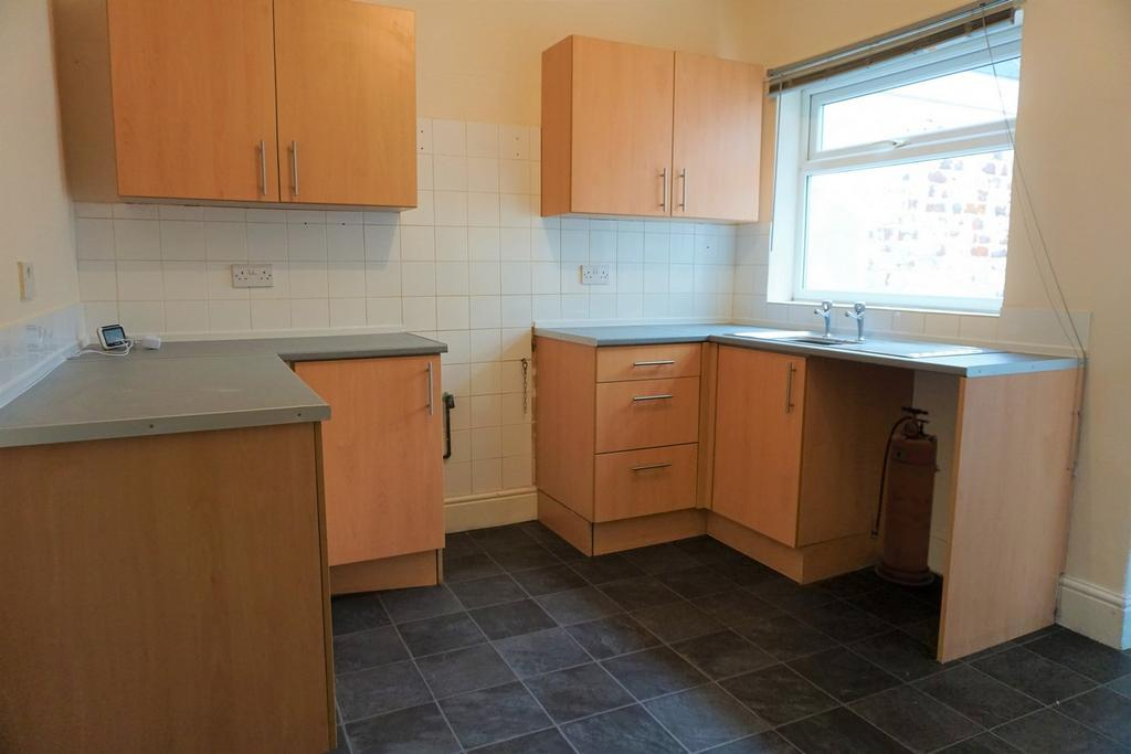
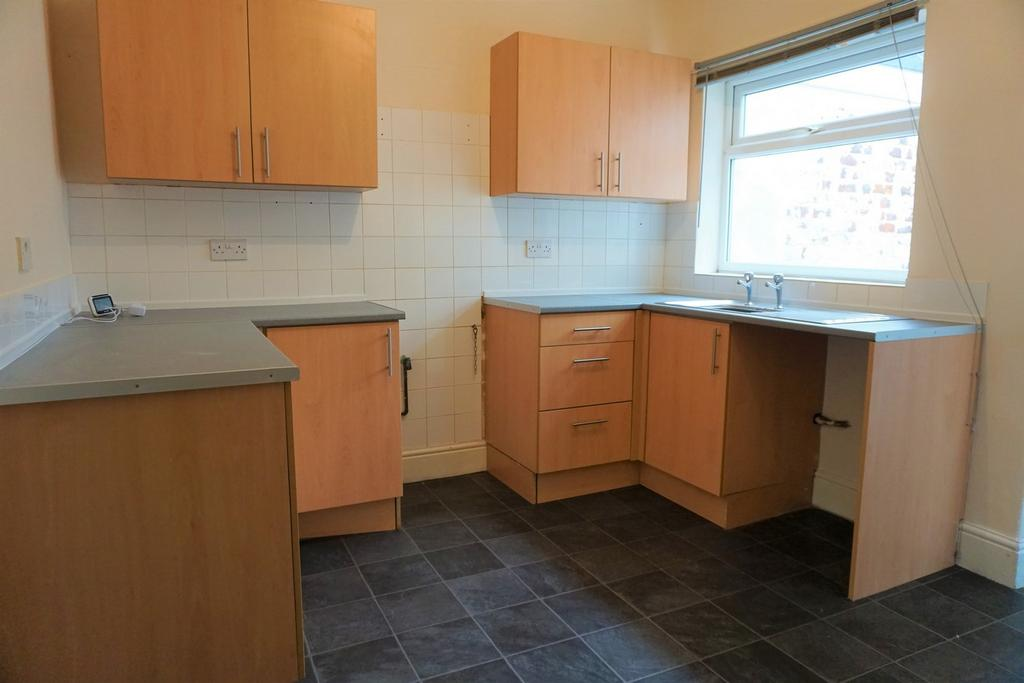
- fire extinguisher (909, 491)
